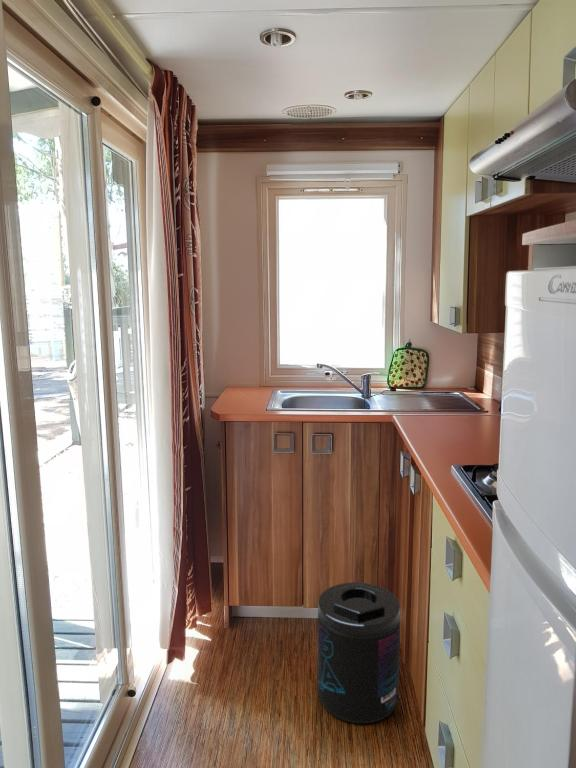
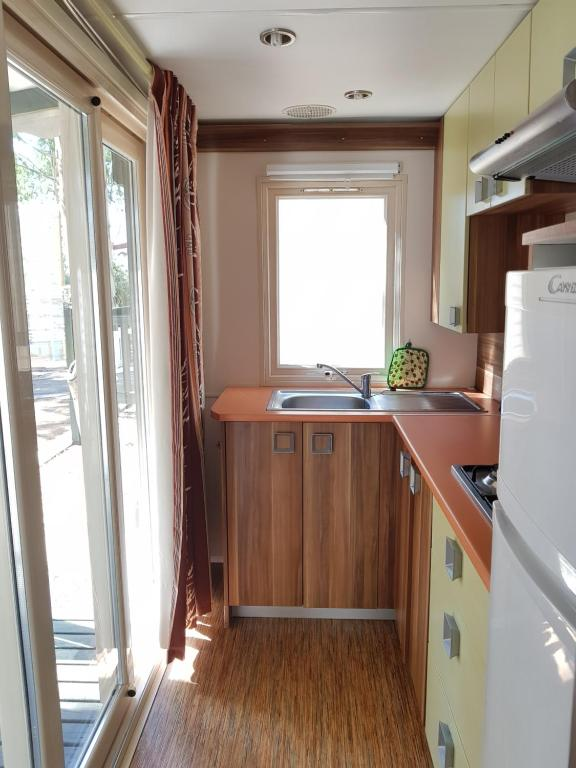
- supplement container (358, 647)
